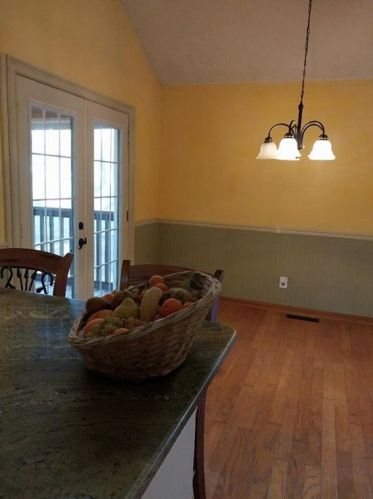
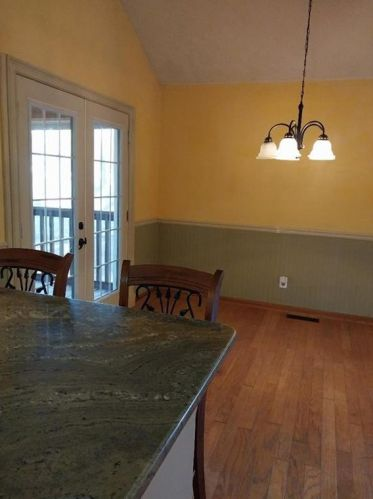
- fruit basket (146, 316)
